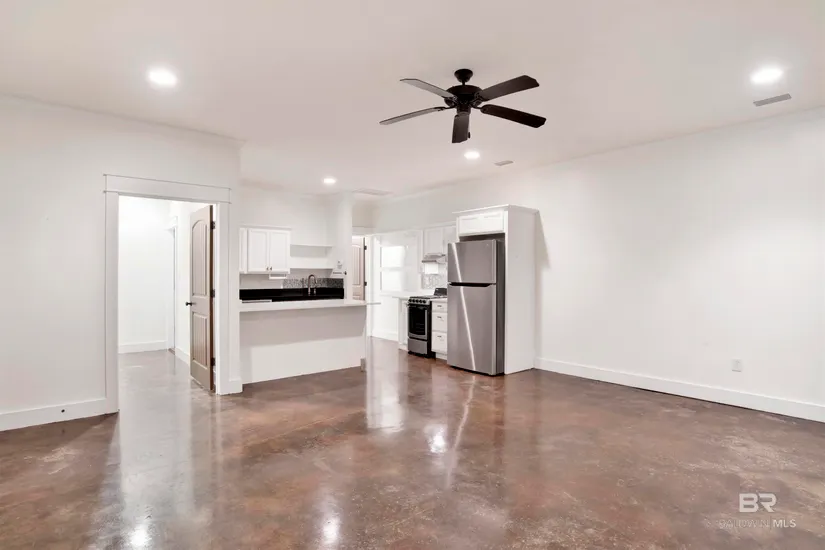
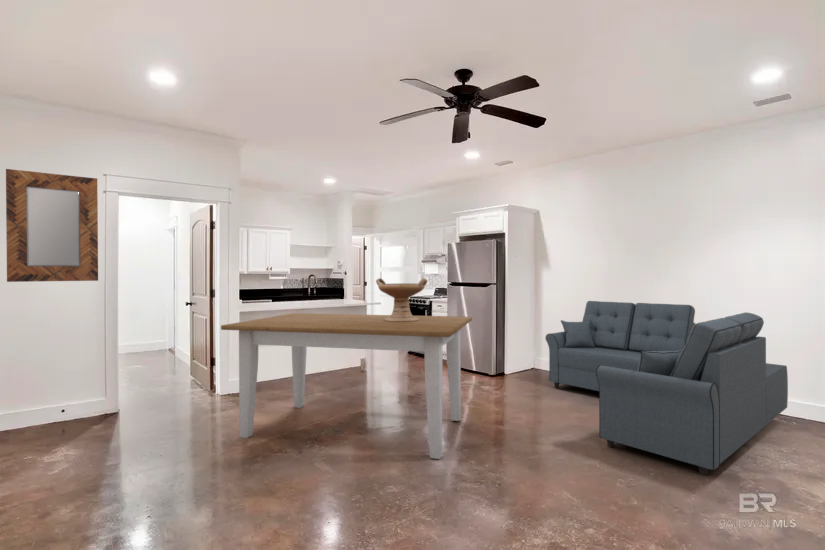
+ home mirror (54, 227)
+ table (356, 348)
+ decorative bowl (401, 298)
+ sofa (622, 360)
